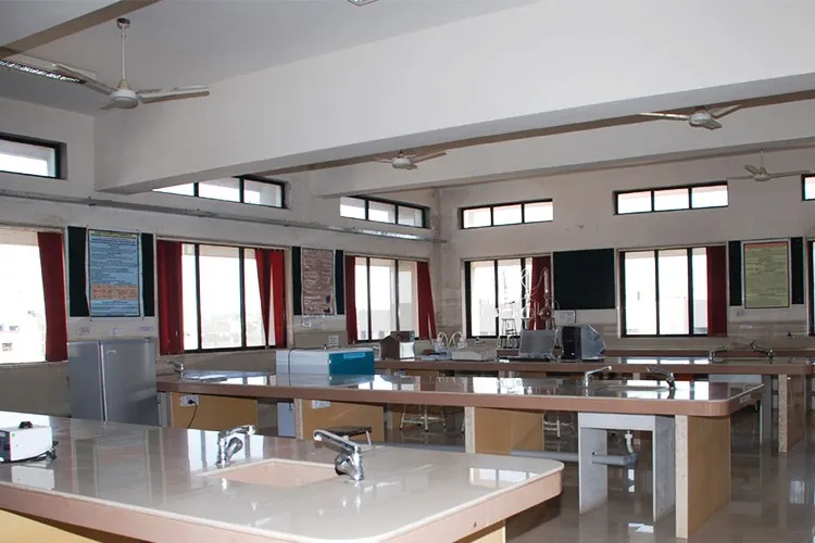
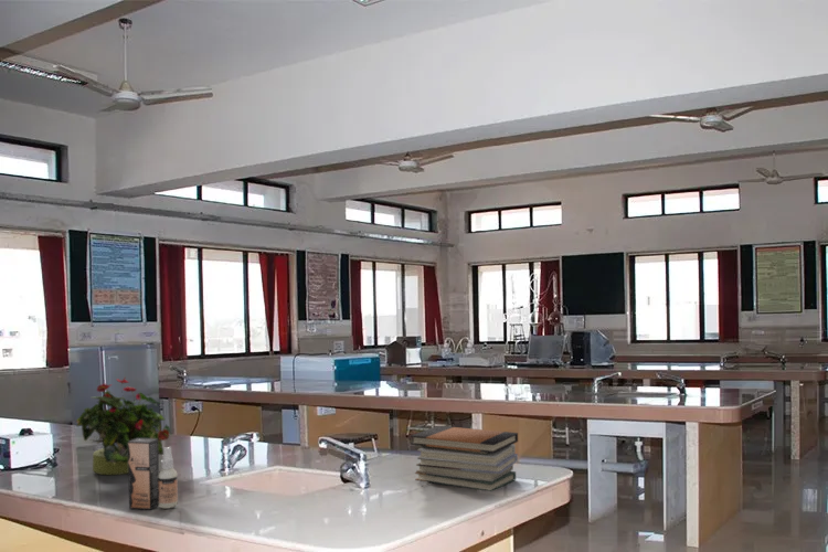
+ potted plant (127, 424)
+ spray bottle (152, 474)
+ book stack (466, 457)
